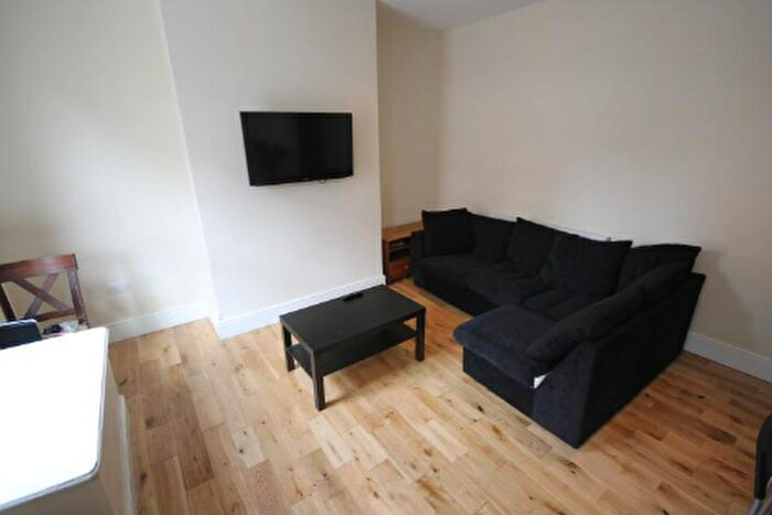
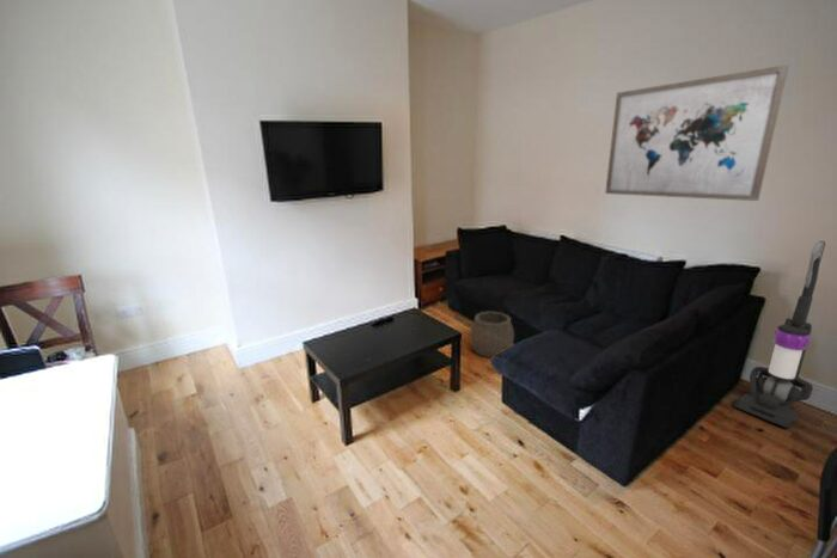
+ woven basket (491, 333)
+ wall art (679, 141)
+ vacuum cleaner (792, 330)
